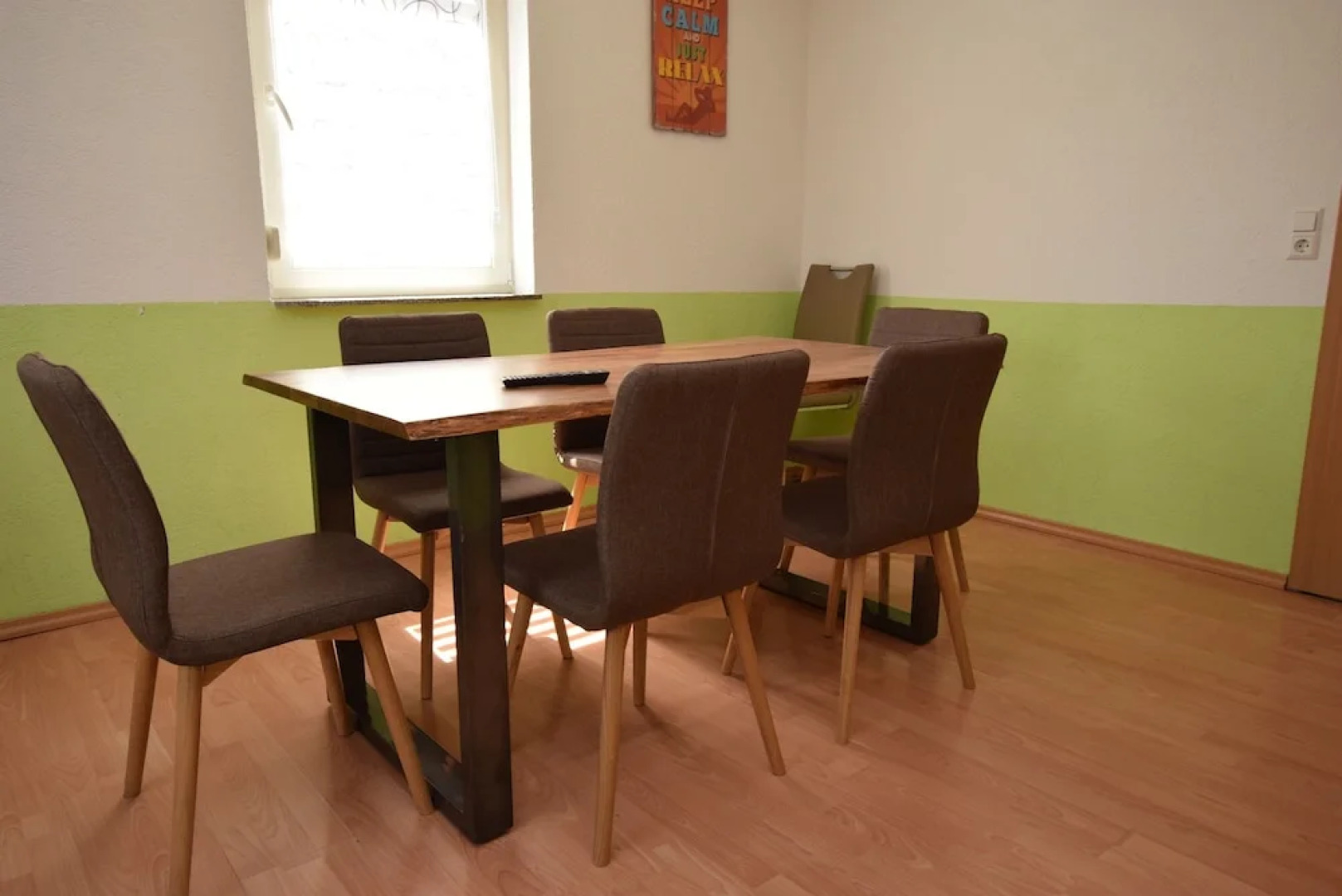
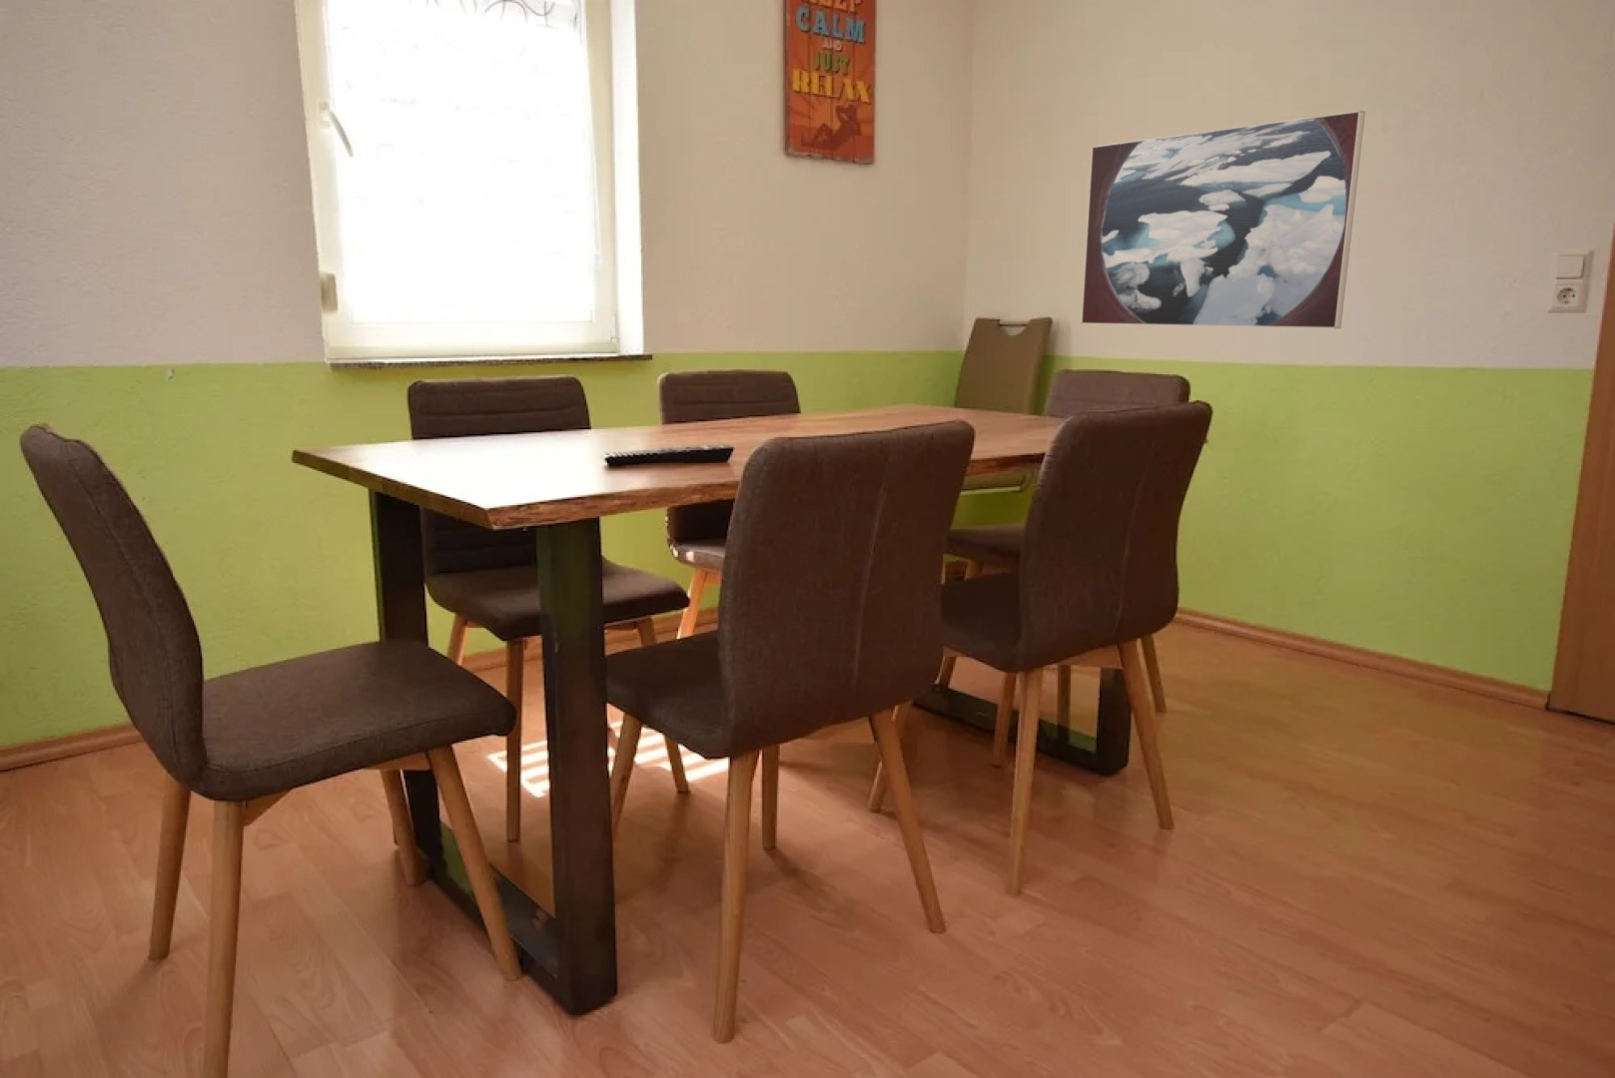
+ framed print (1206, 230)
